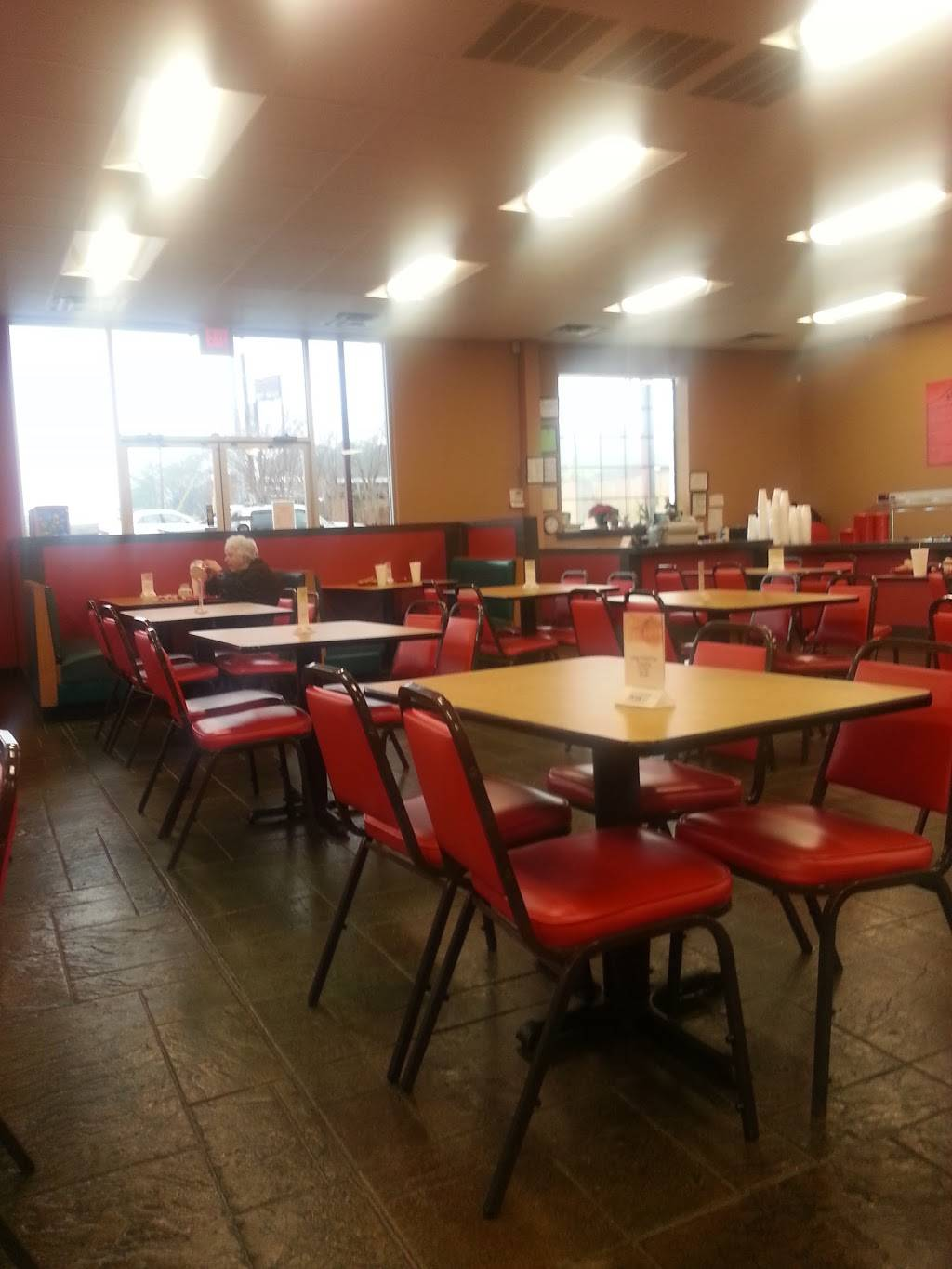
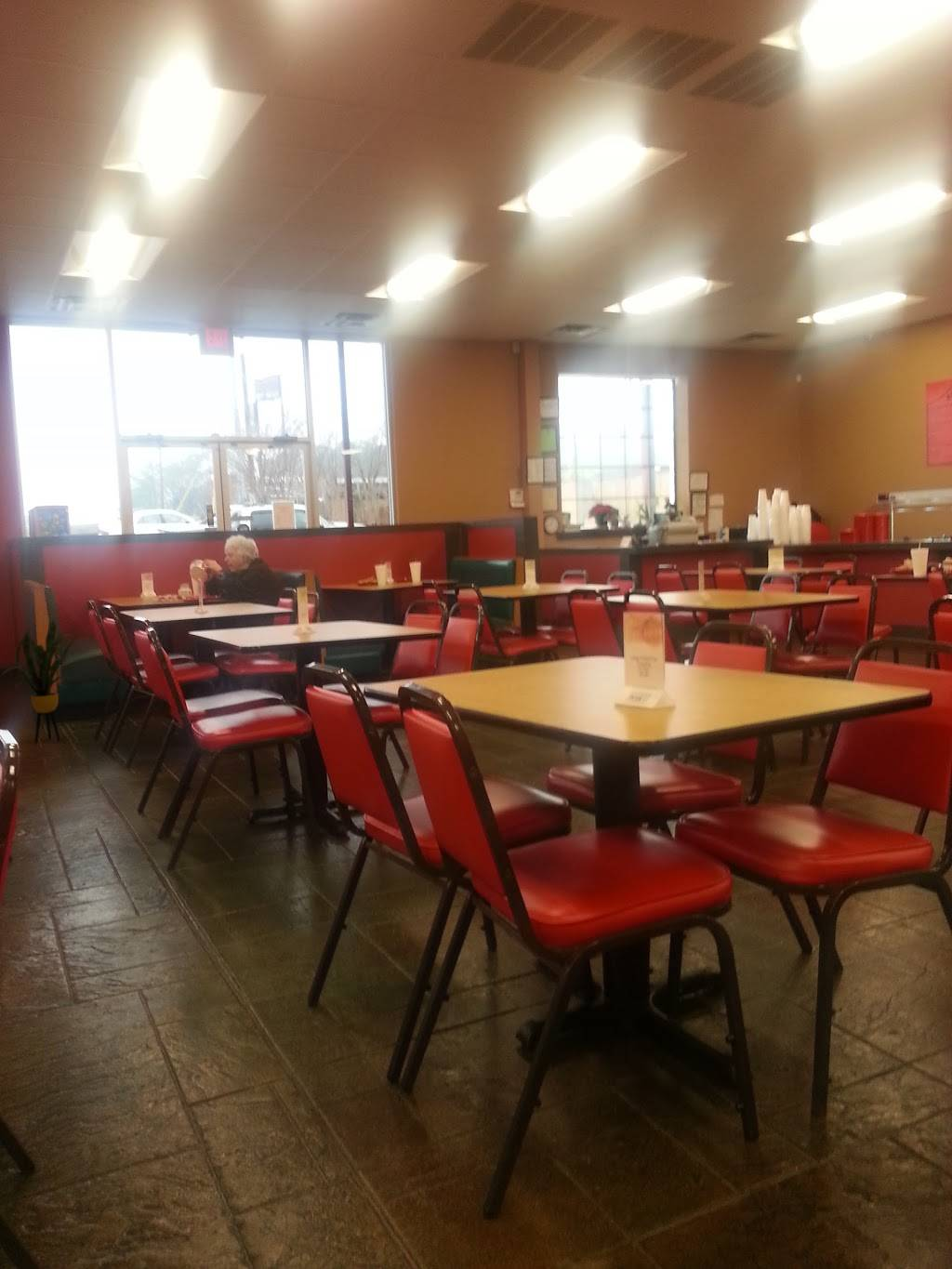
+ house plant (50, 680)
